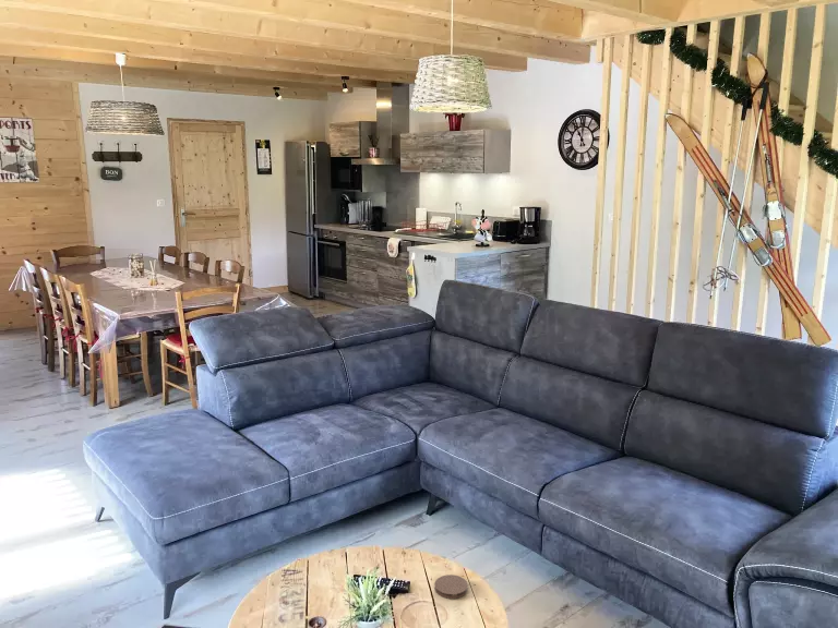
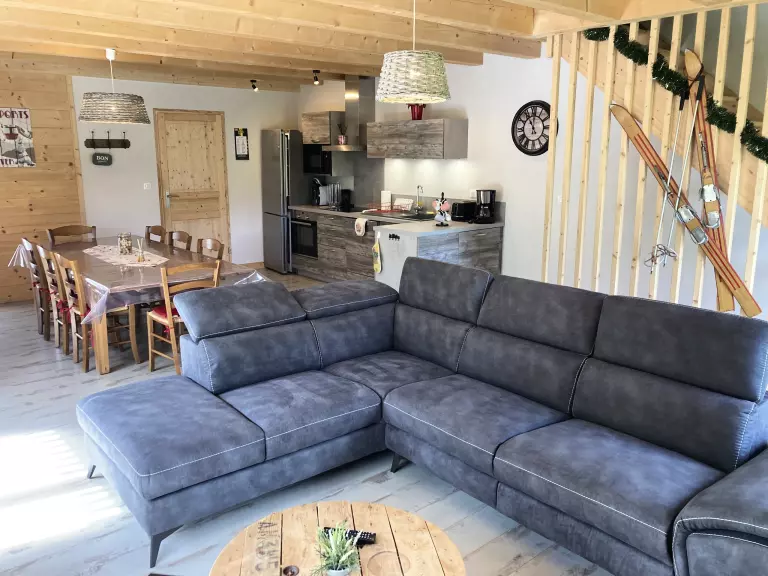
- coaster (451, 585)
